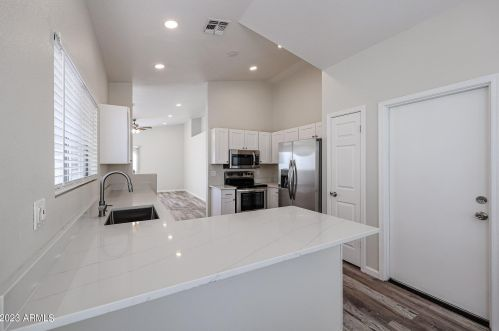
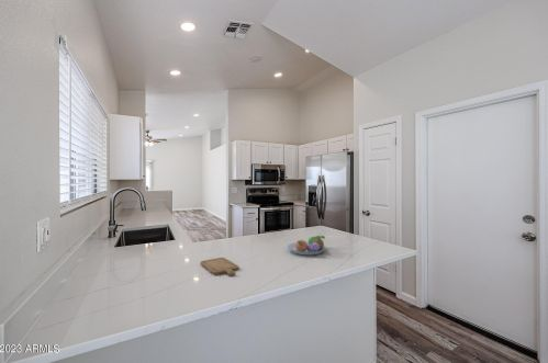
+ chopping board (221, 266)
+ fruit bowl (307, 242)
